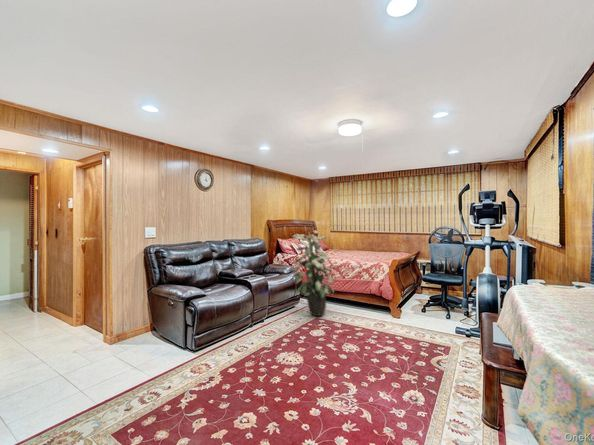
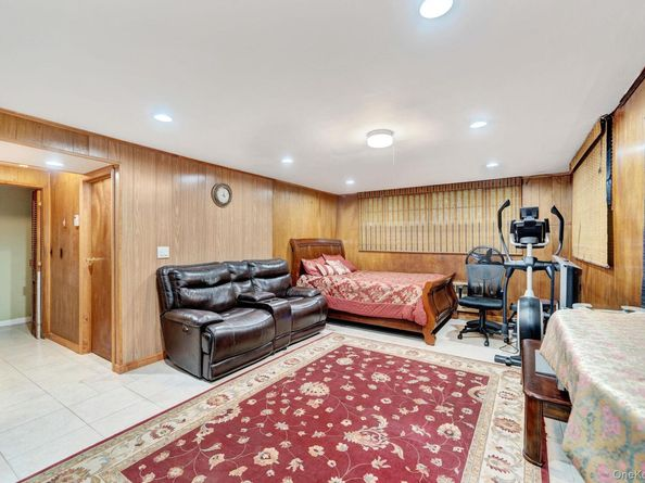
- indoor plant (312, 272)
